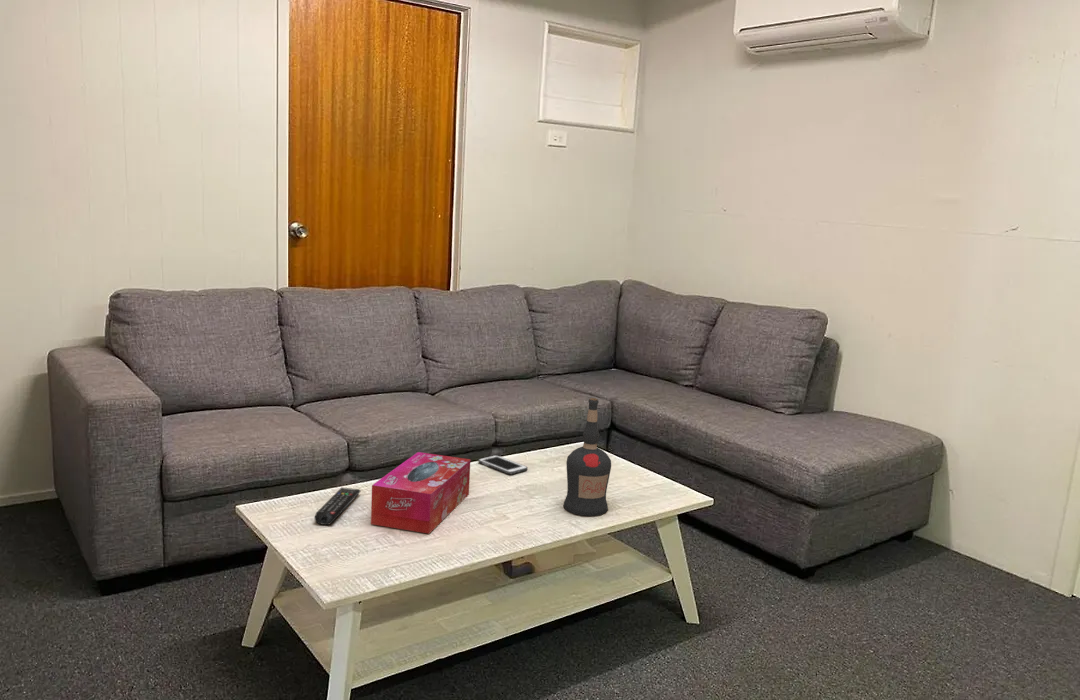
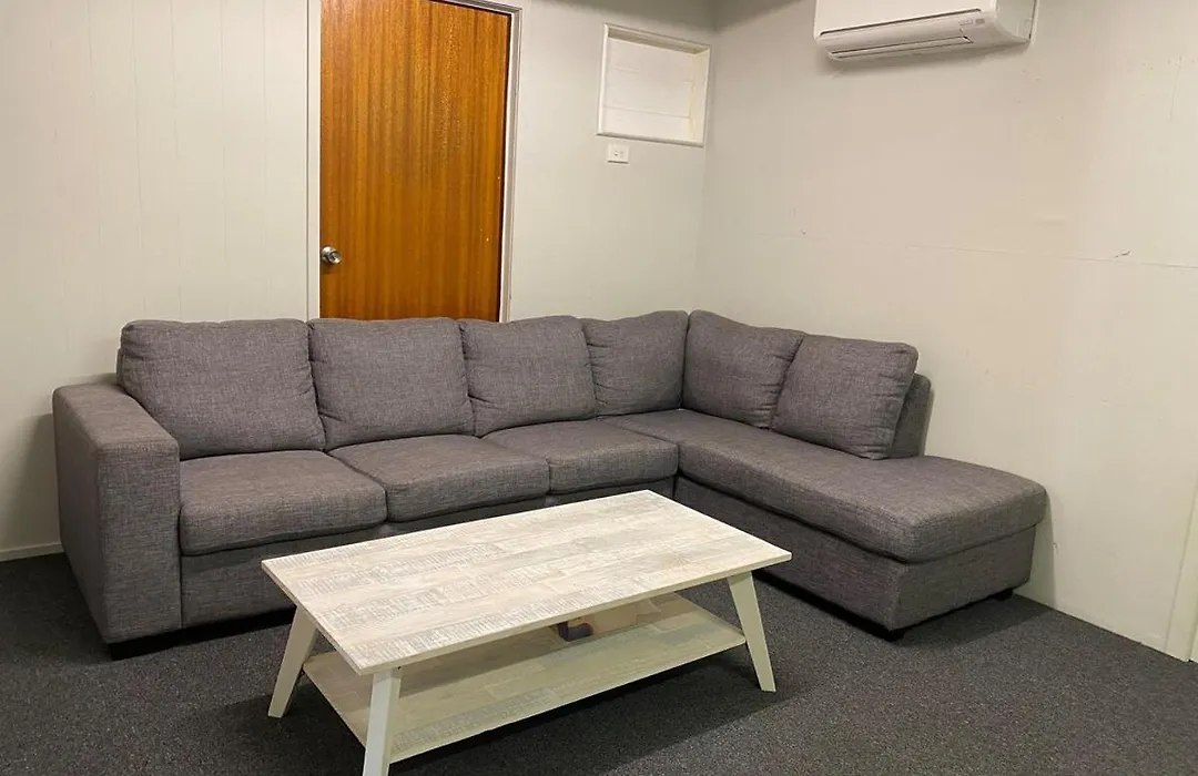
- tissue box (423, 490)
- liquor bottle (589, 453)
- remote control (338, 504)
- cell phone (502, 464)
